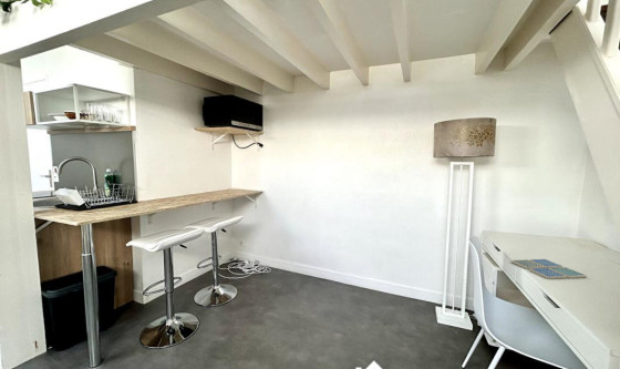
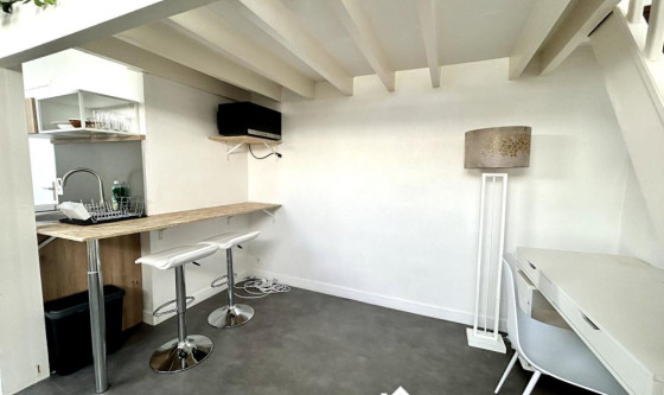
- drink coaster (546, 268)
